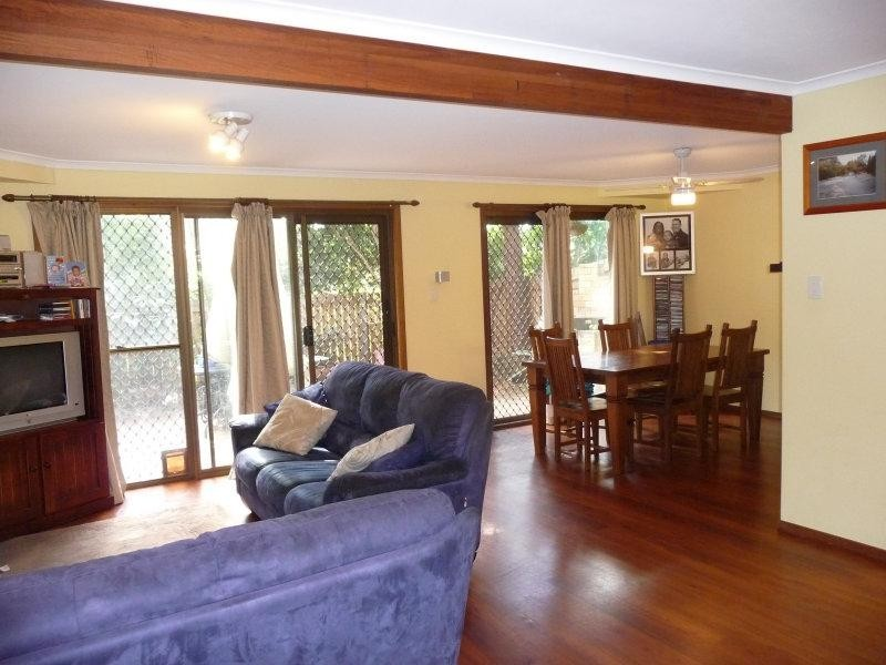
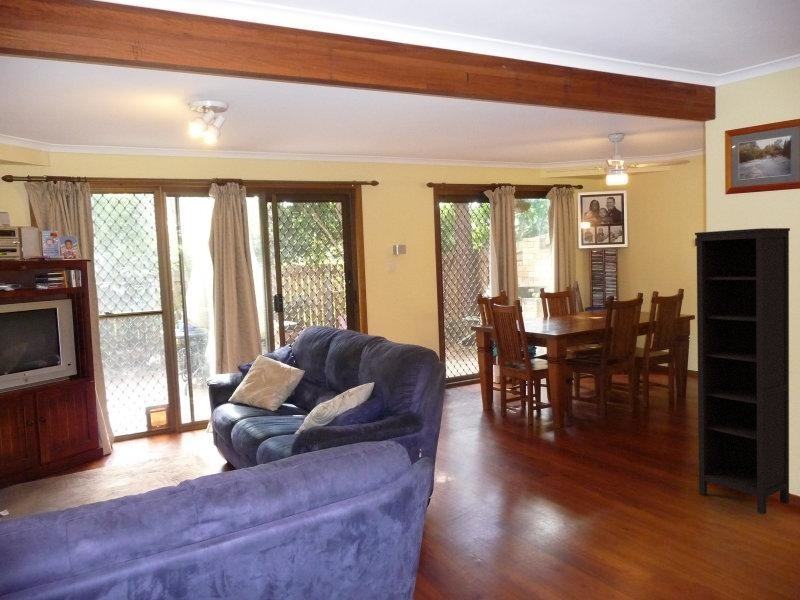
+ bookcase (741, 366)
